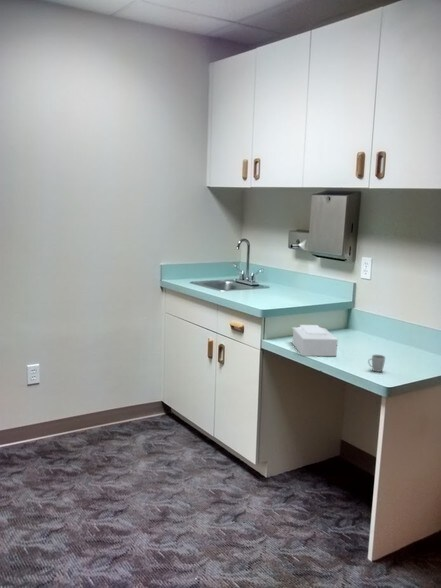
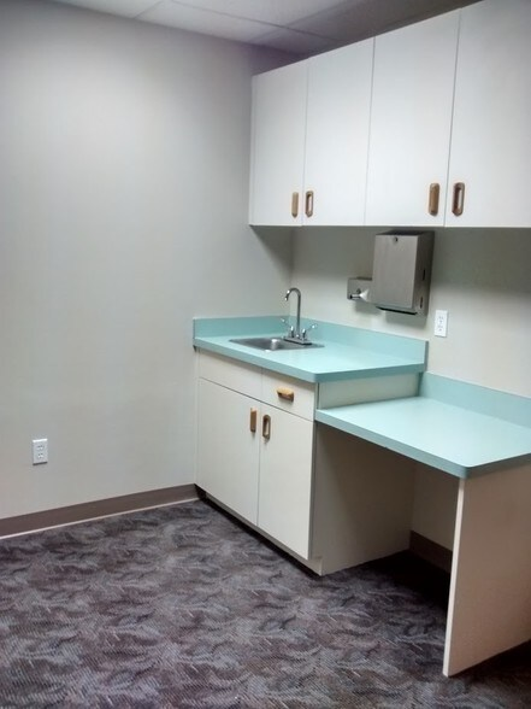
- cup (376, 358)
- tissue box (313, 339)
